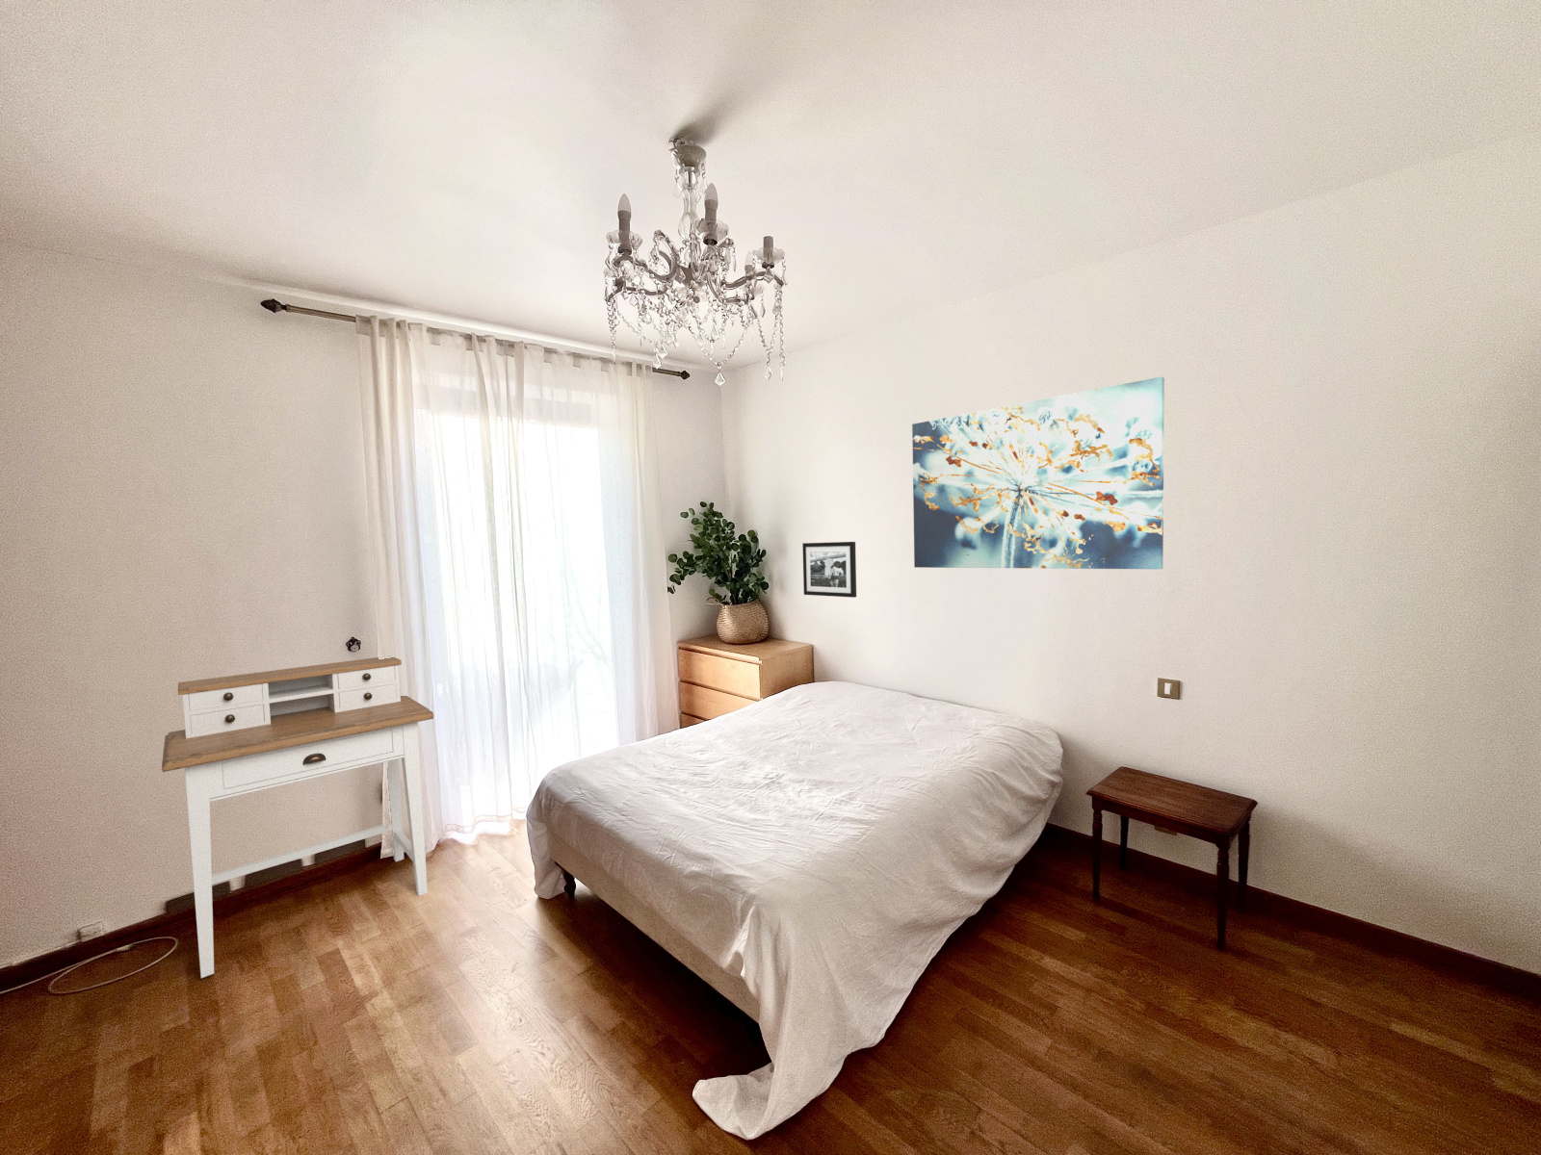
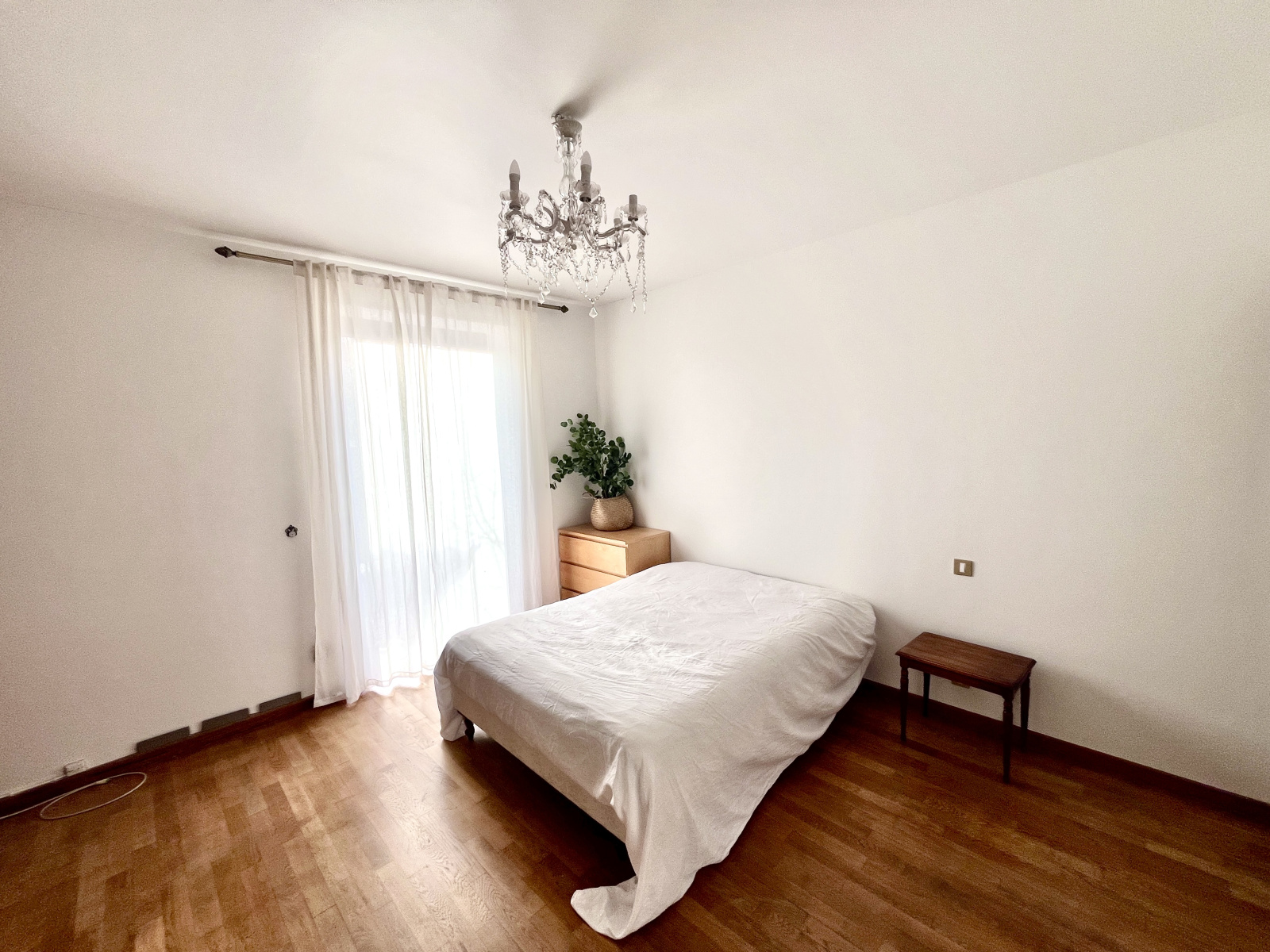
- desk (309, 779)
- wall art (1020, 487)
- picture frame (829, 569)
